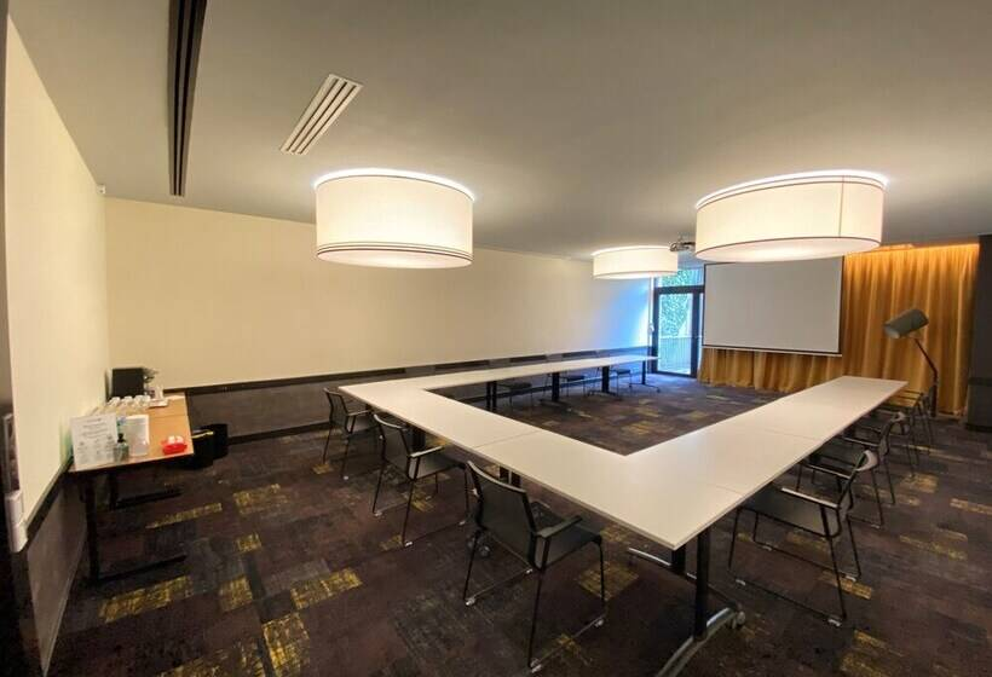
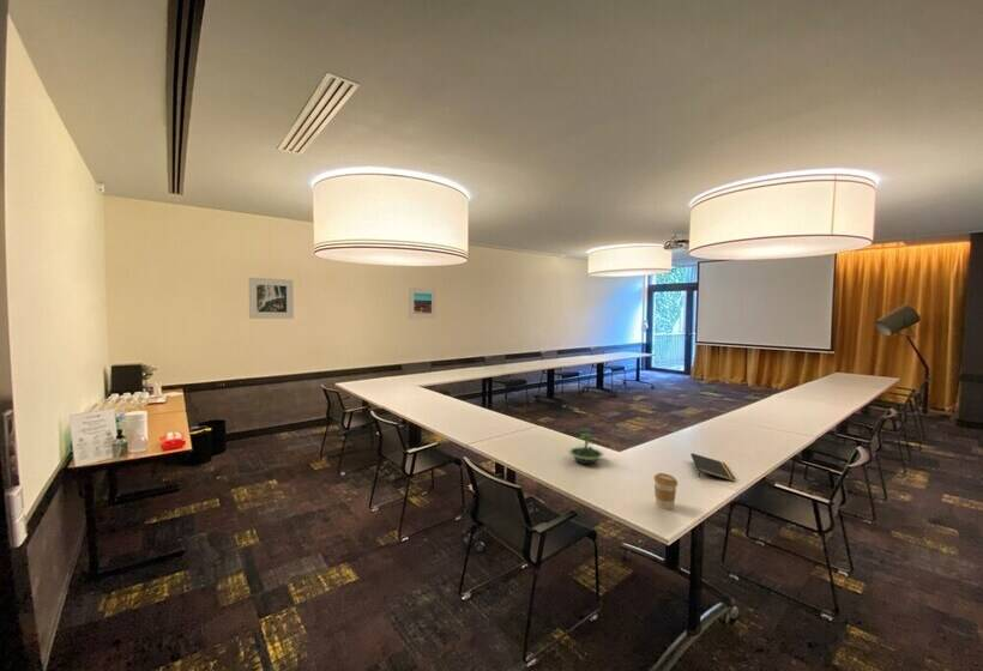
+ coffee cup (665, 490)
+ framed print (422, 303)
+ terrarium (586, 434)
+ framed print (271, 298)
+ notepad (711, 466)
